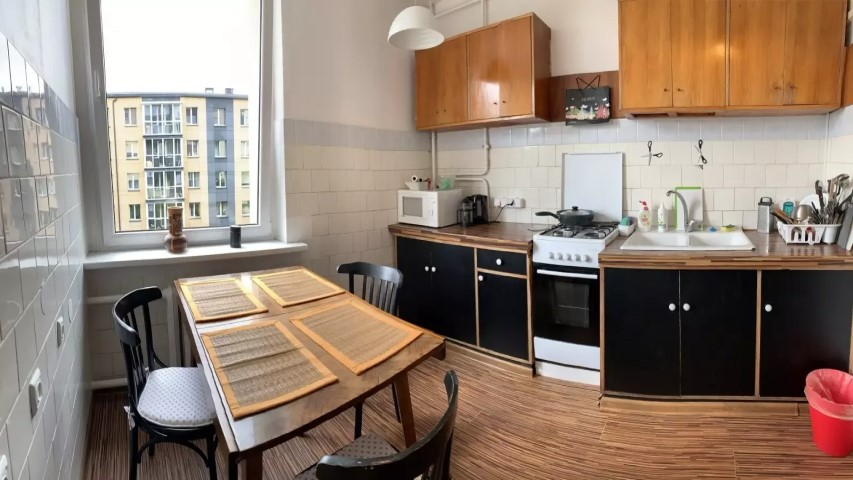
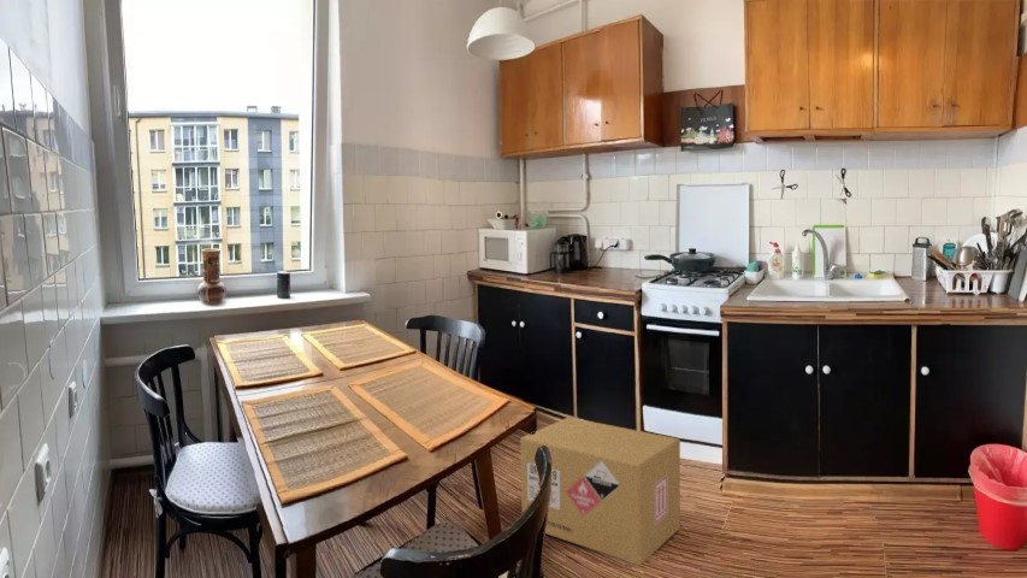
+ cardboard box (600, 483)
